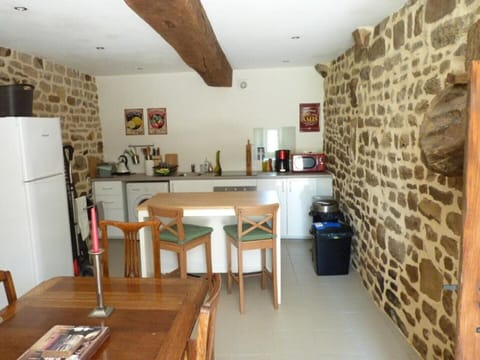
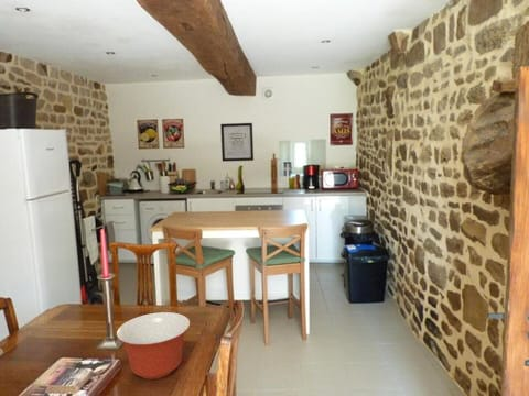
+ wall art (237, 142)
+ mixing bowl (155, 348)
